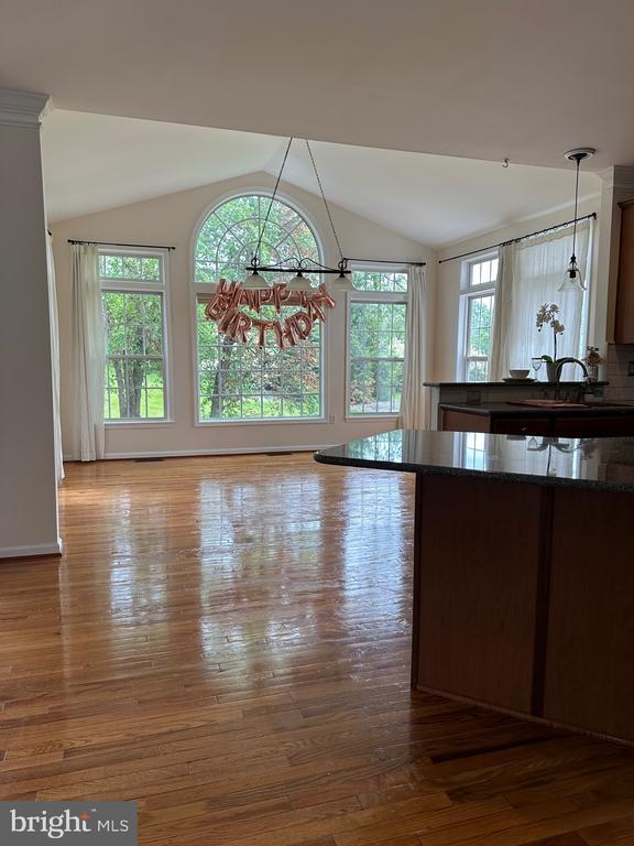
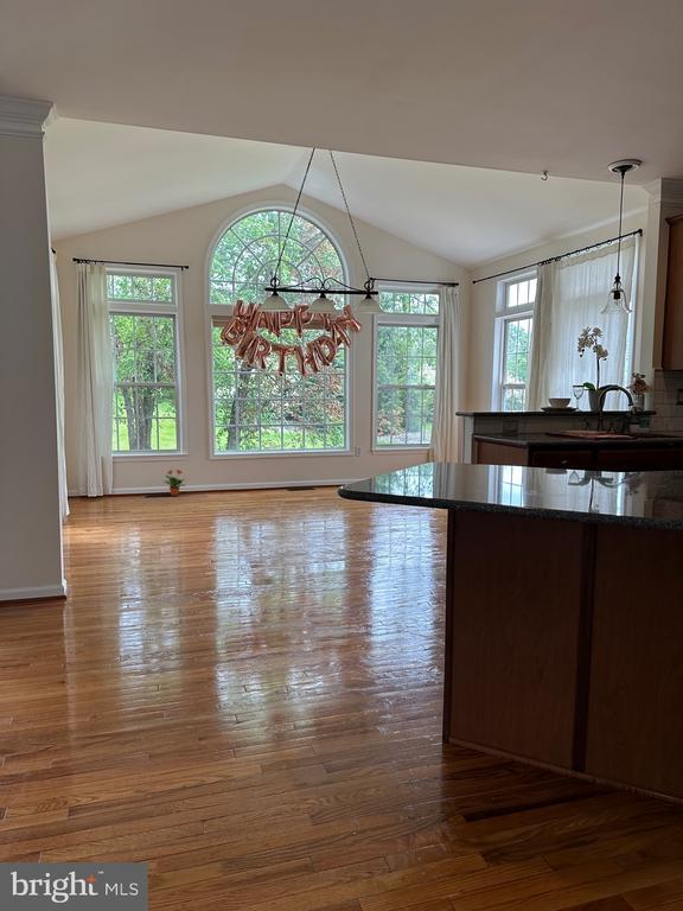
+ potted plant (174, 482)
